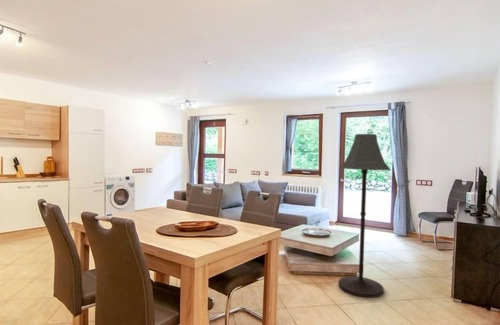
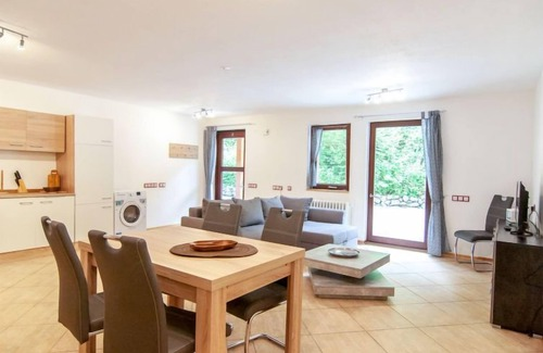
- floor lamp (363, 211)
